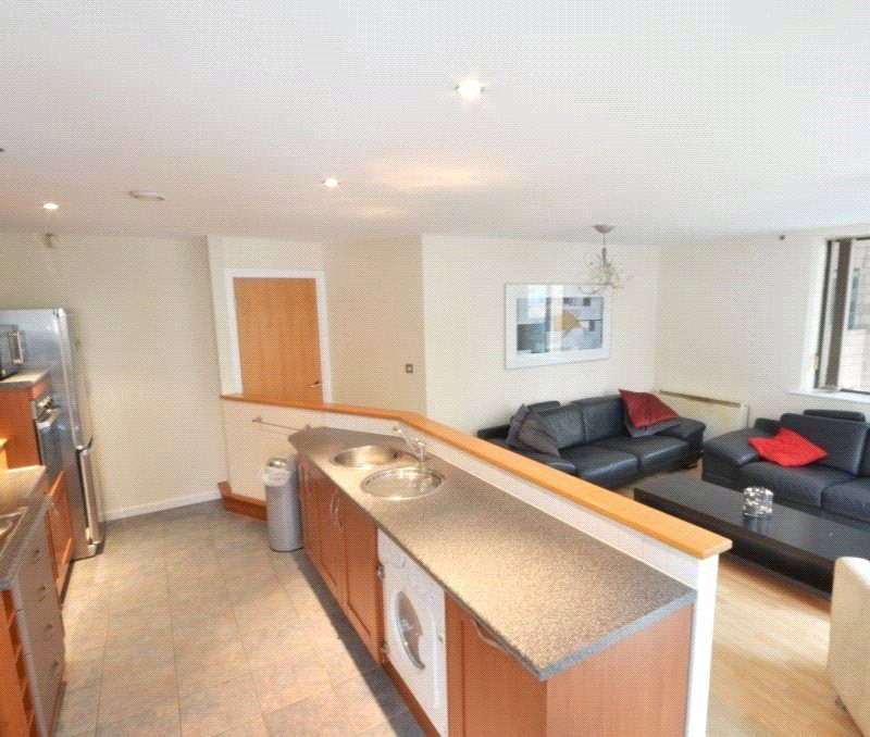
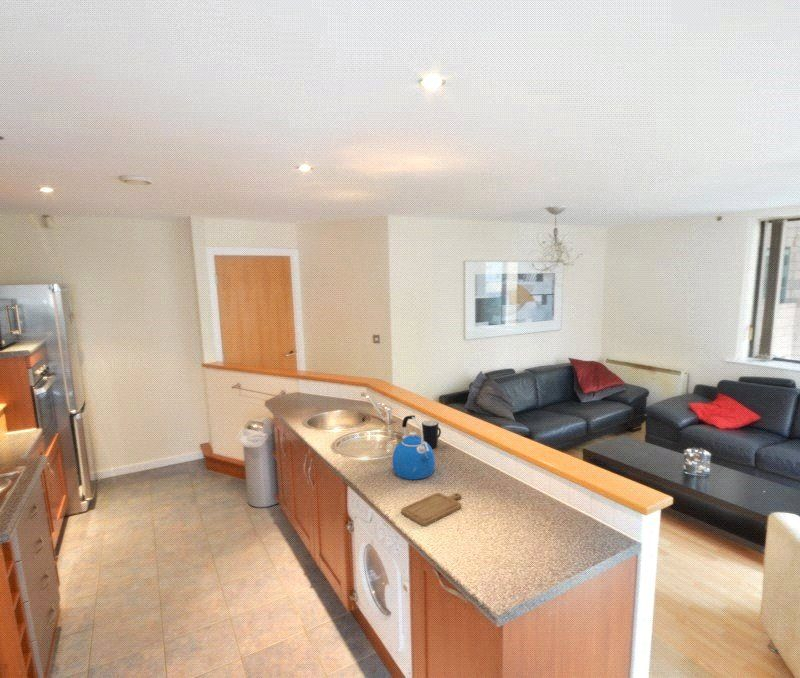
+ mug (432, 434)
+ chopping board (436, 505)
+ kettle (415, 445)
